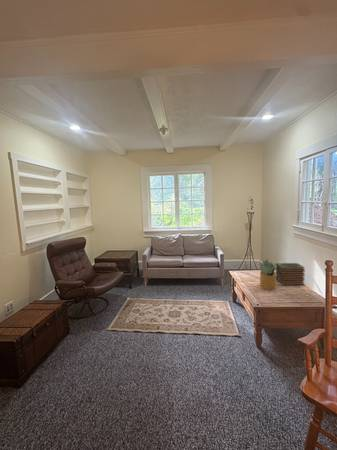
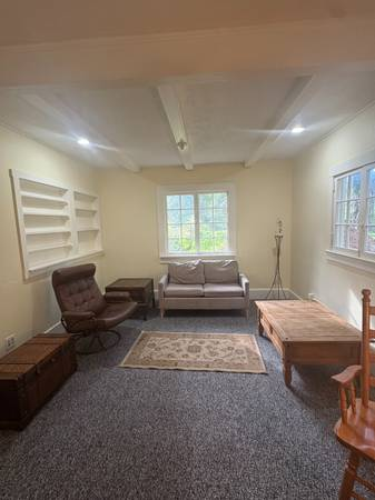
- potted plant (267, 274)
- book stack (289, 273)
